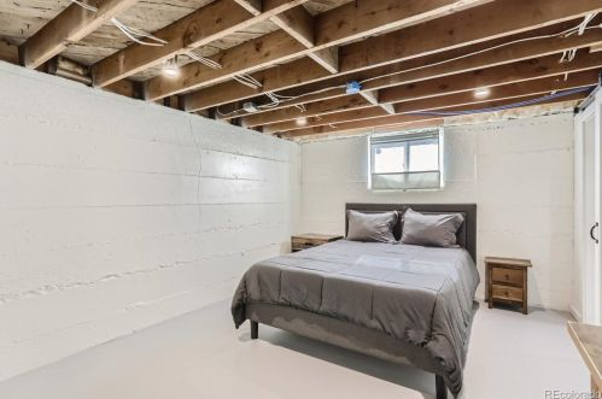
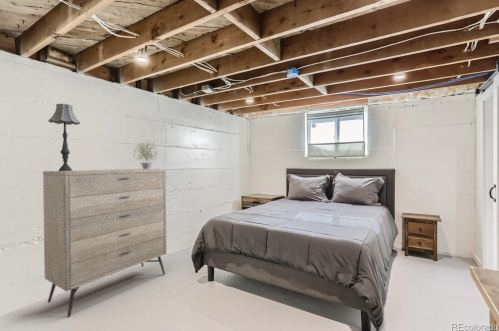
+ potted plant (145, 154)
+ table lamp (64, 137)
+ dresser (112, 228)
